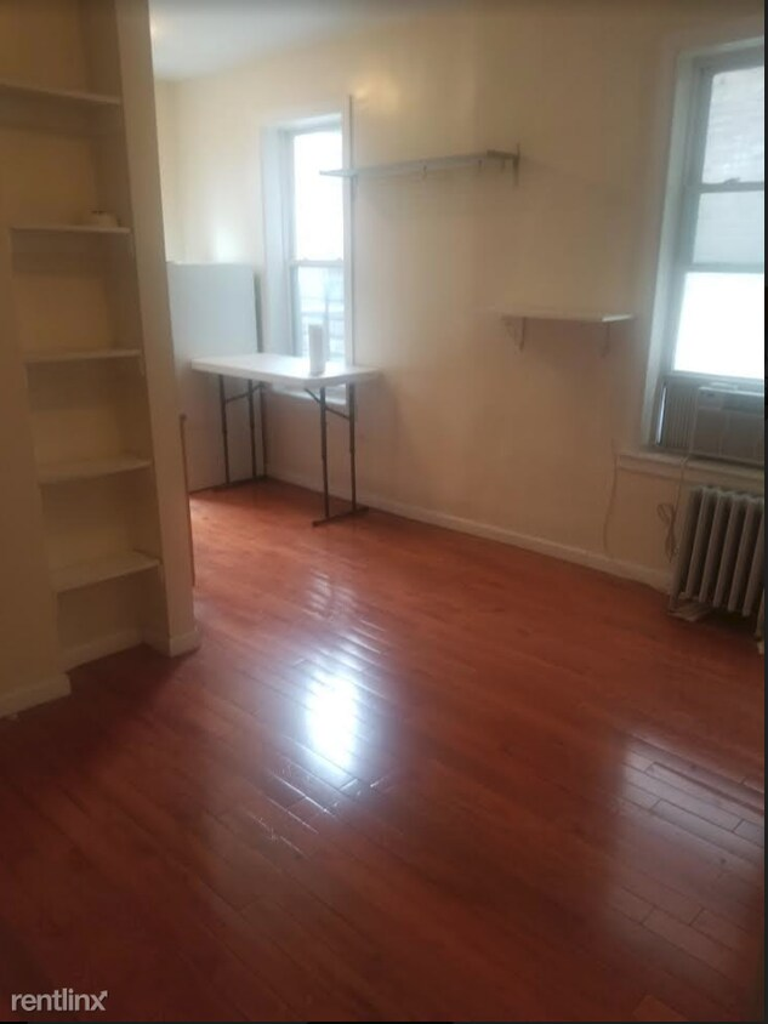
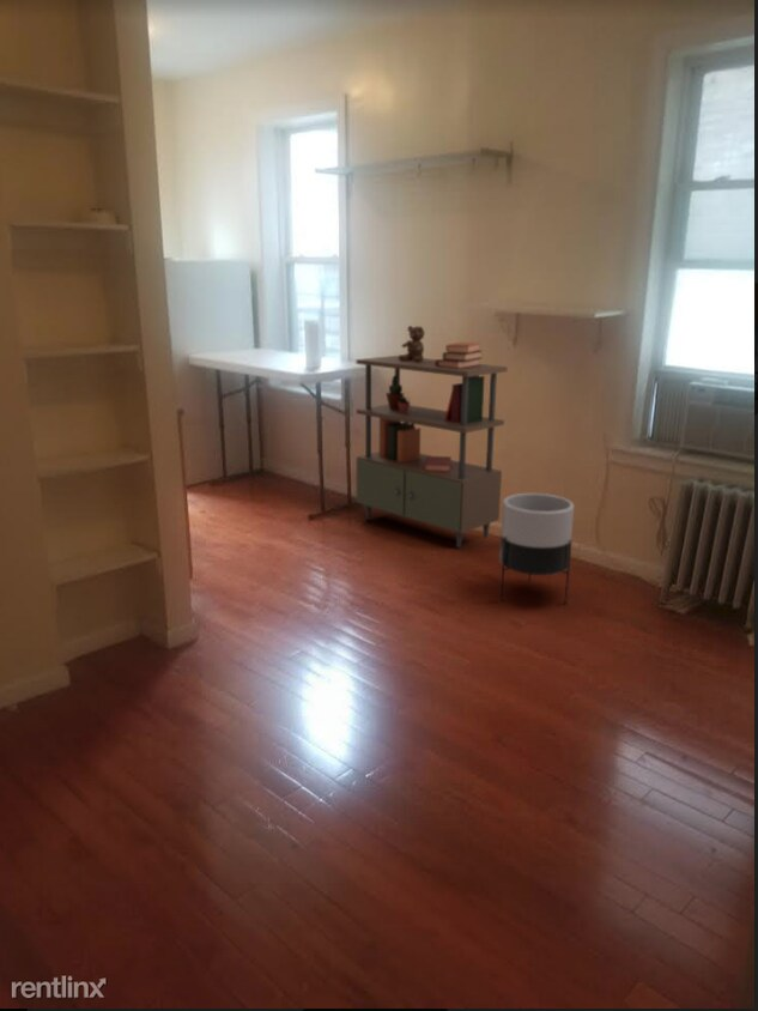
+ planter (534, 549)
+ shelving unit (419, 431)
